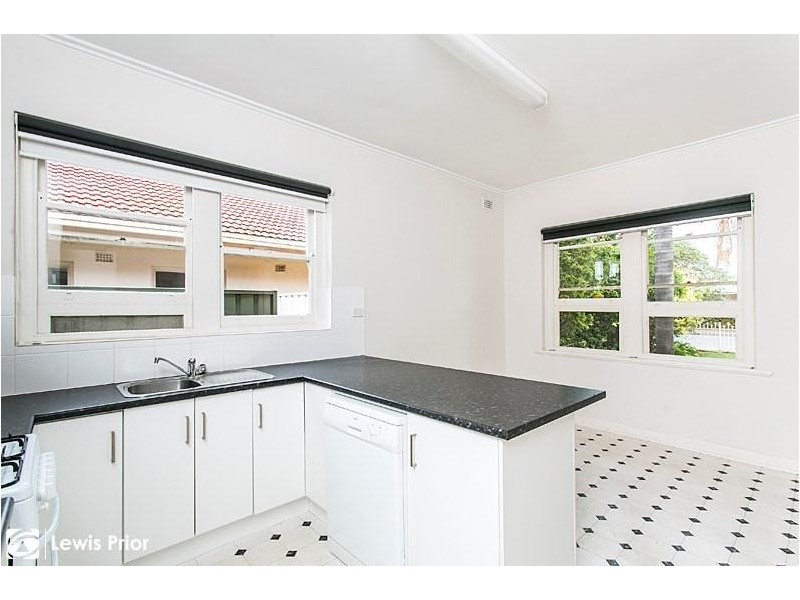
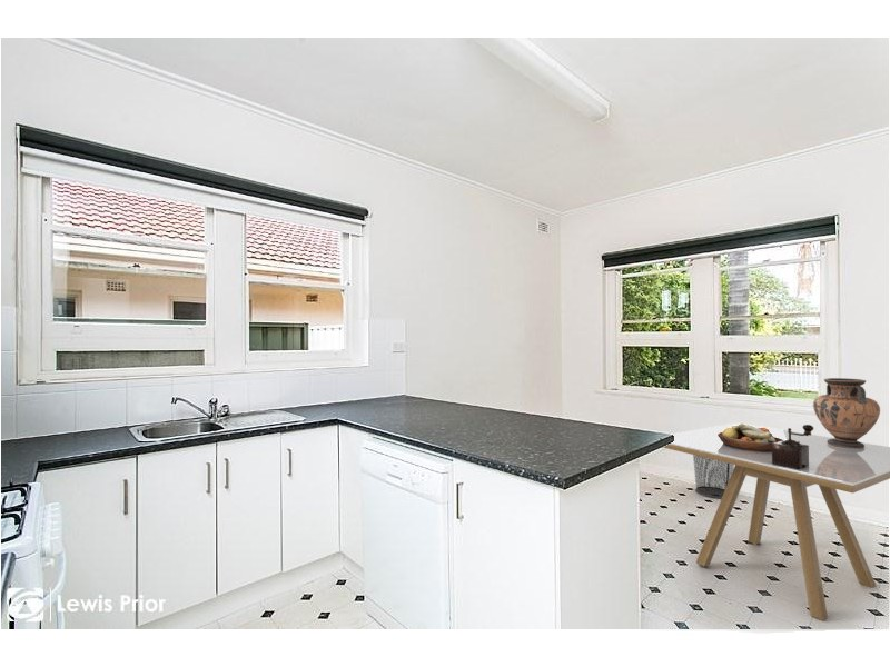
+ dining table (793, 508)
+ waste bin (713, 472)
+ fruit bowl (750, 434)
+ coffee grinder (793, 444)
+ vase (844, 411)
